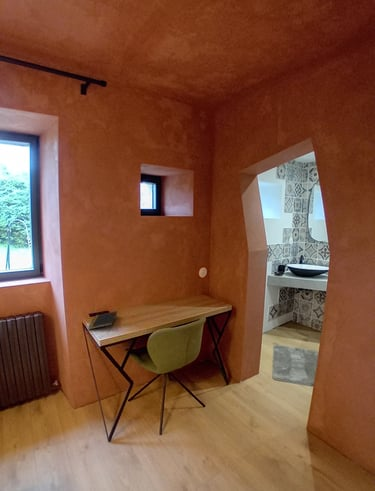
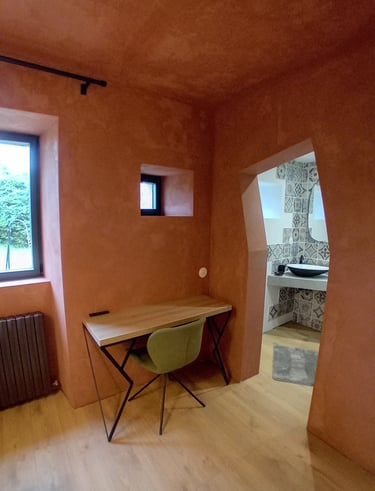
- notepad (103, 319)
